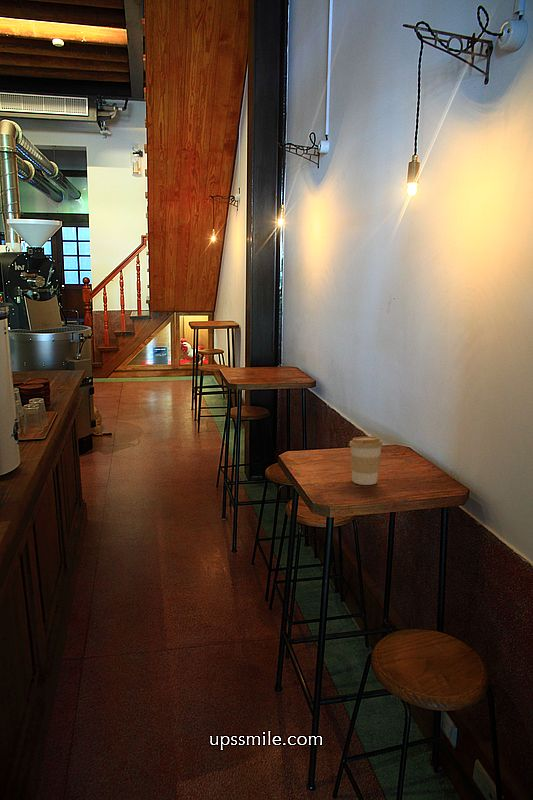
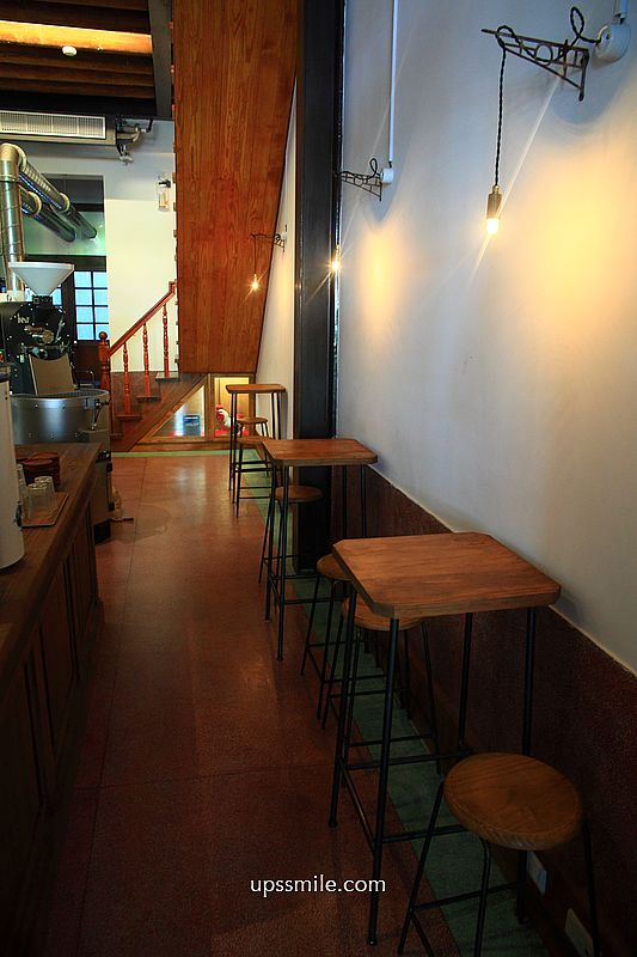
- coffee cup (365, 459)
